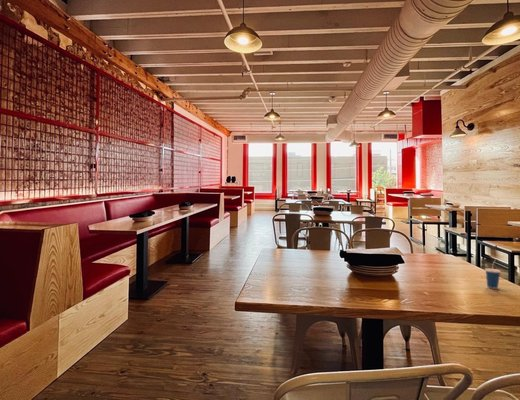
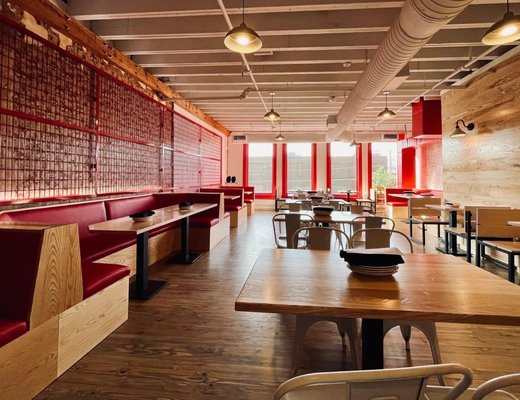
- cup (492, 273)
